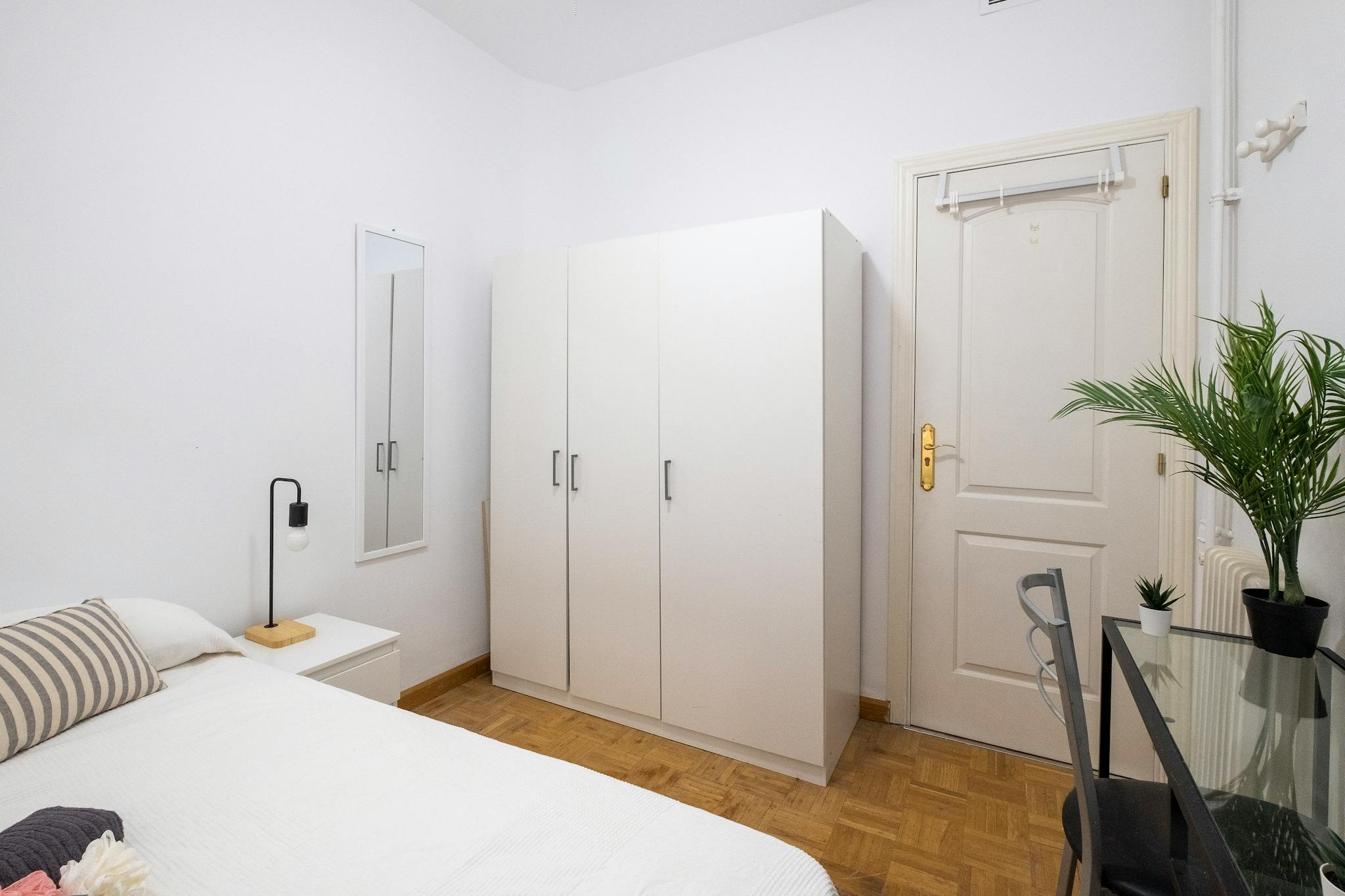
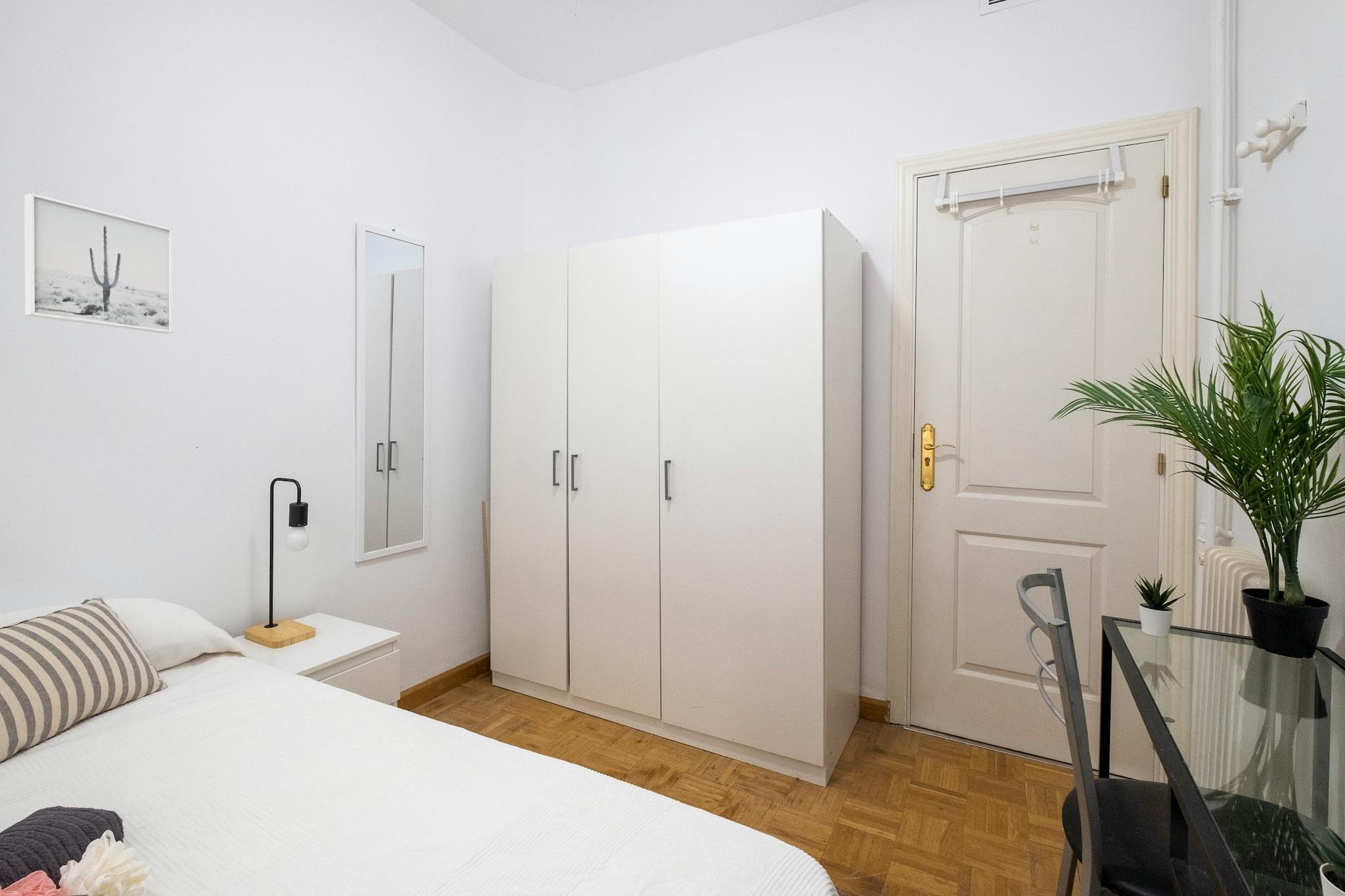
+ wall art (104, 268)
